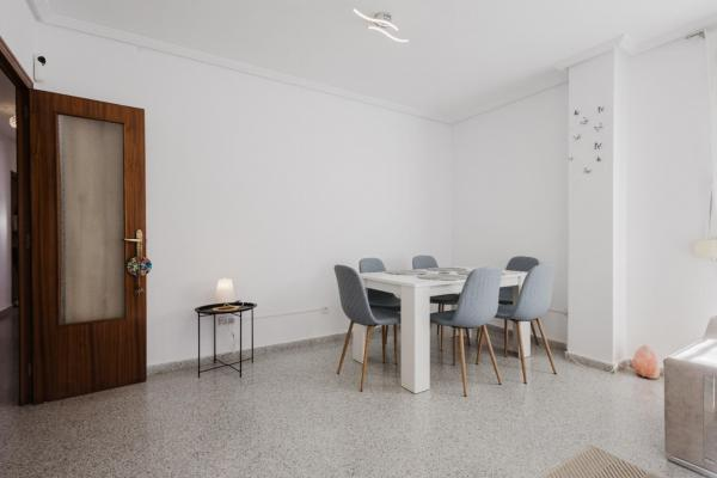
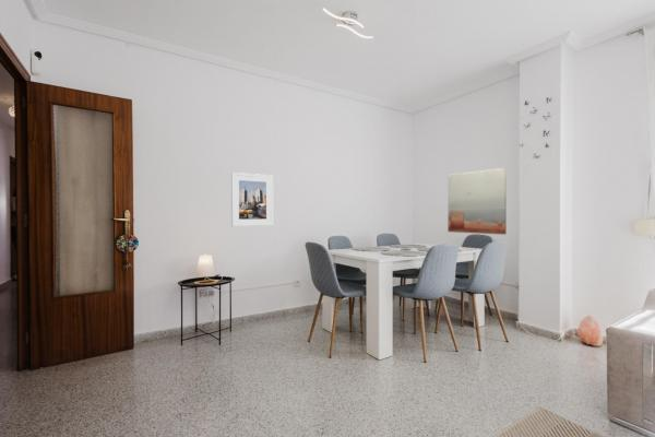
+ wall art (475, 202)
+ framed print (252, 200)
